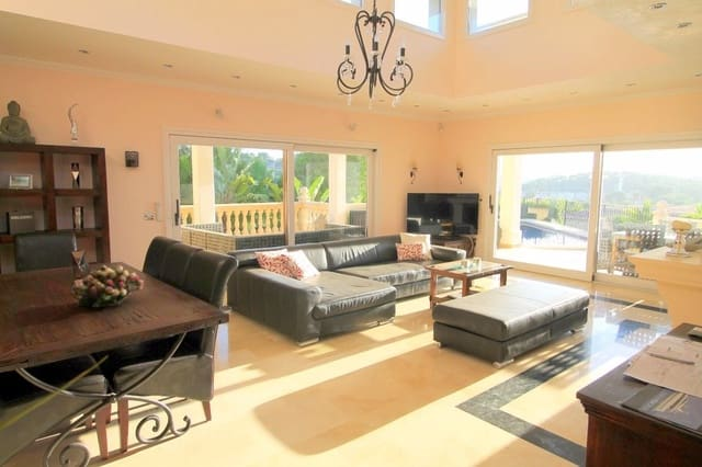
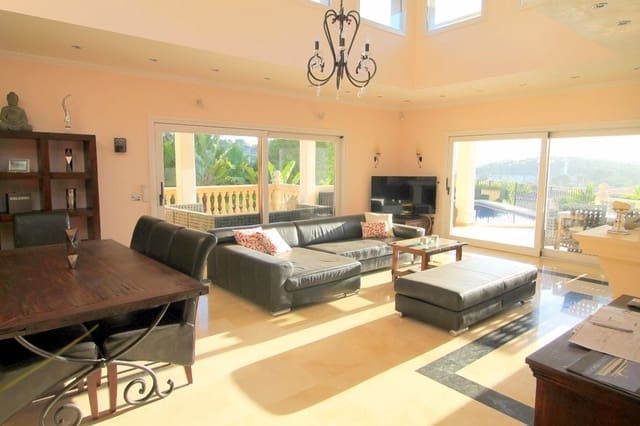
- flower arrangement (107, 284)
